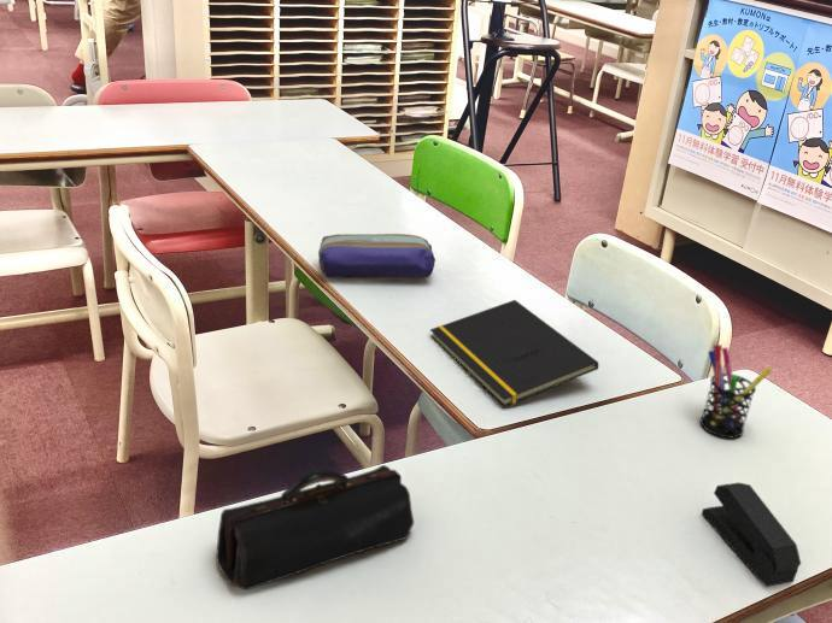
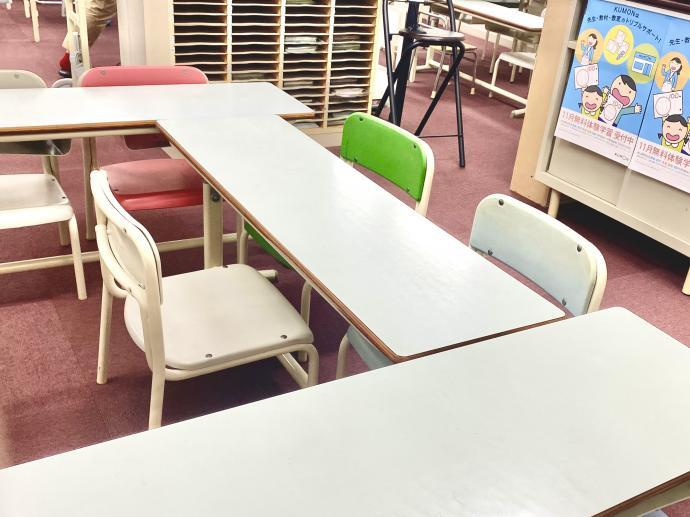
- pen holder (728, 390)
- pencil case (377, 257)
- pencil case (318, 507)
- notepad (510, 348)
- stapler (751, 527)
